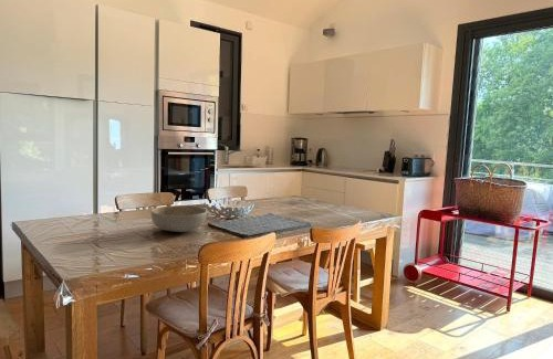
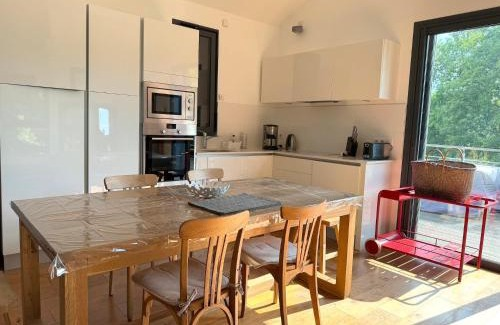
- bowl (178, 220)
